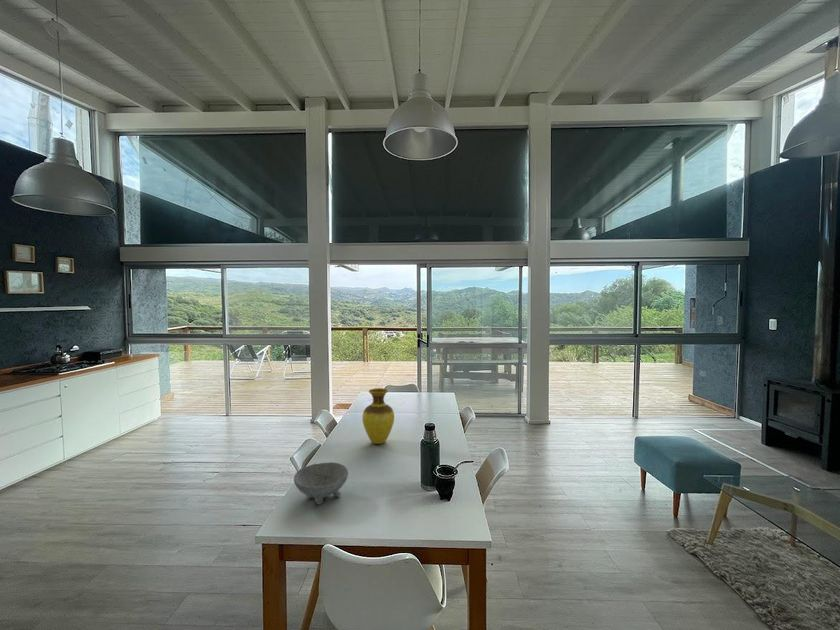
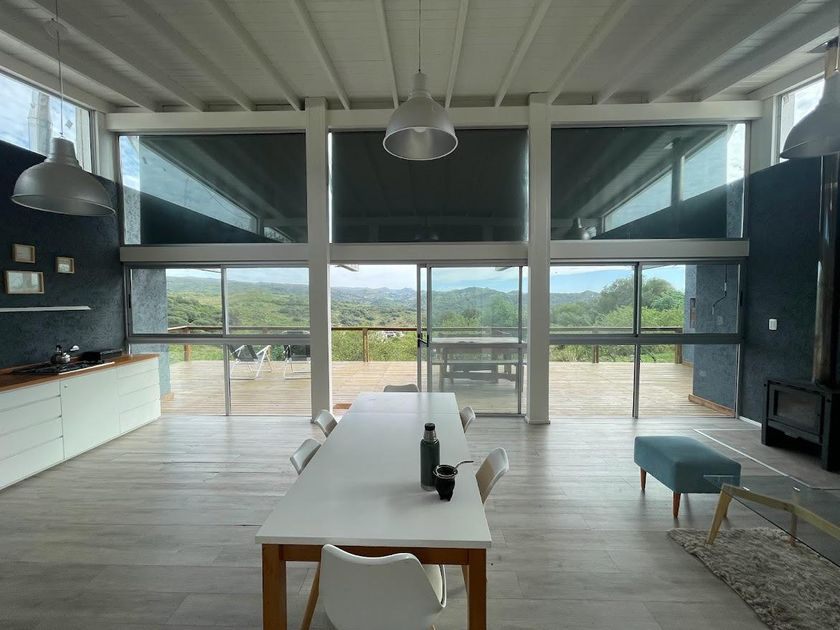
- bowl (321, 485)
- vase (378, 416)
